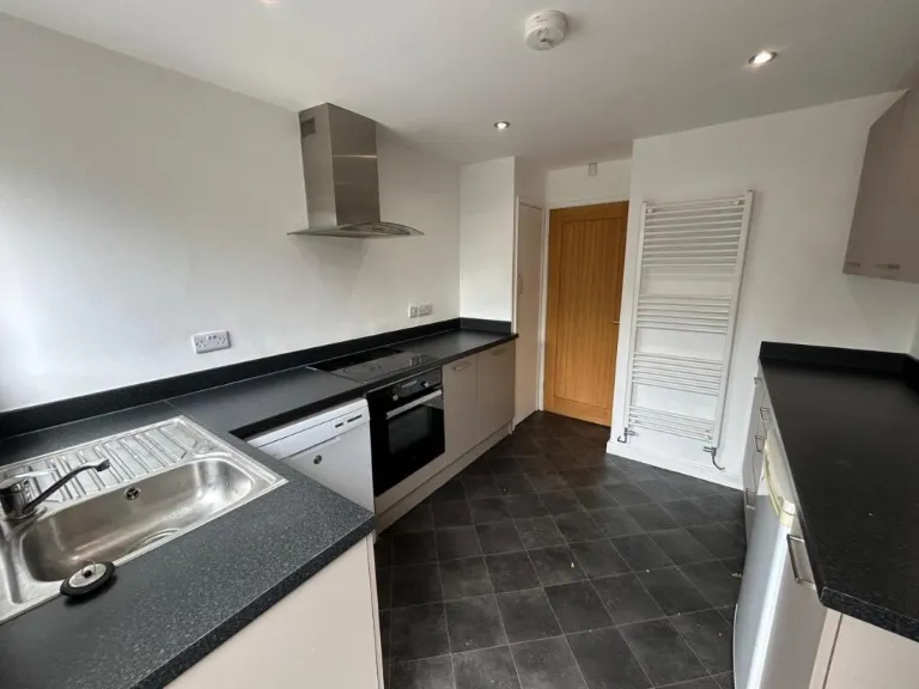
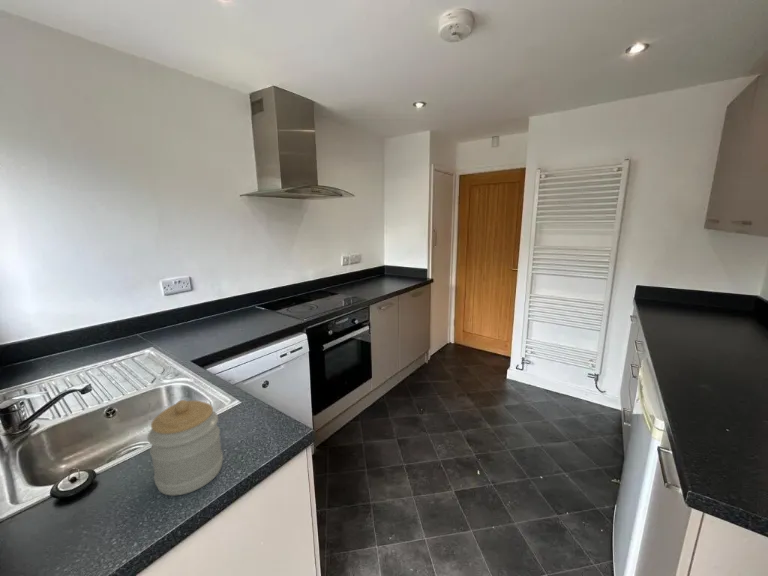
+ jar (186, 438)
